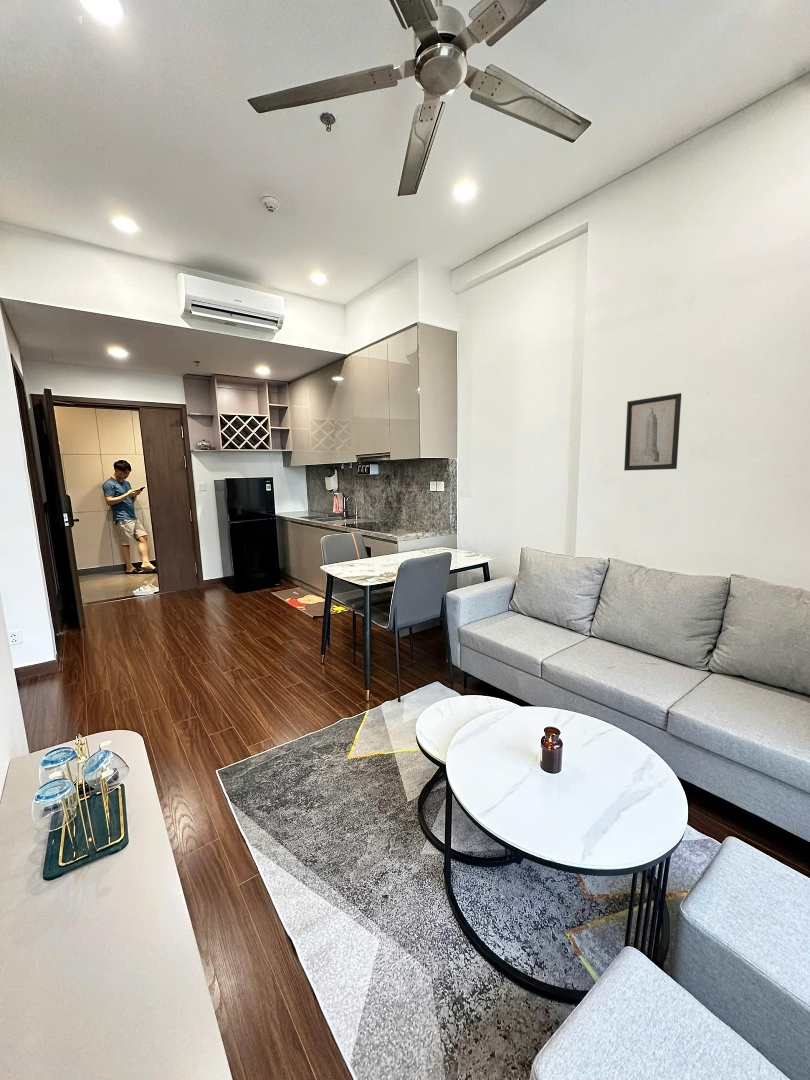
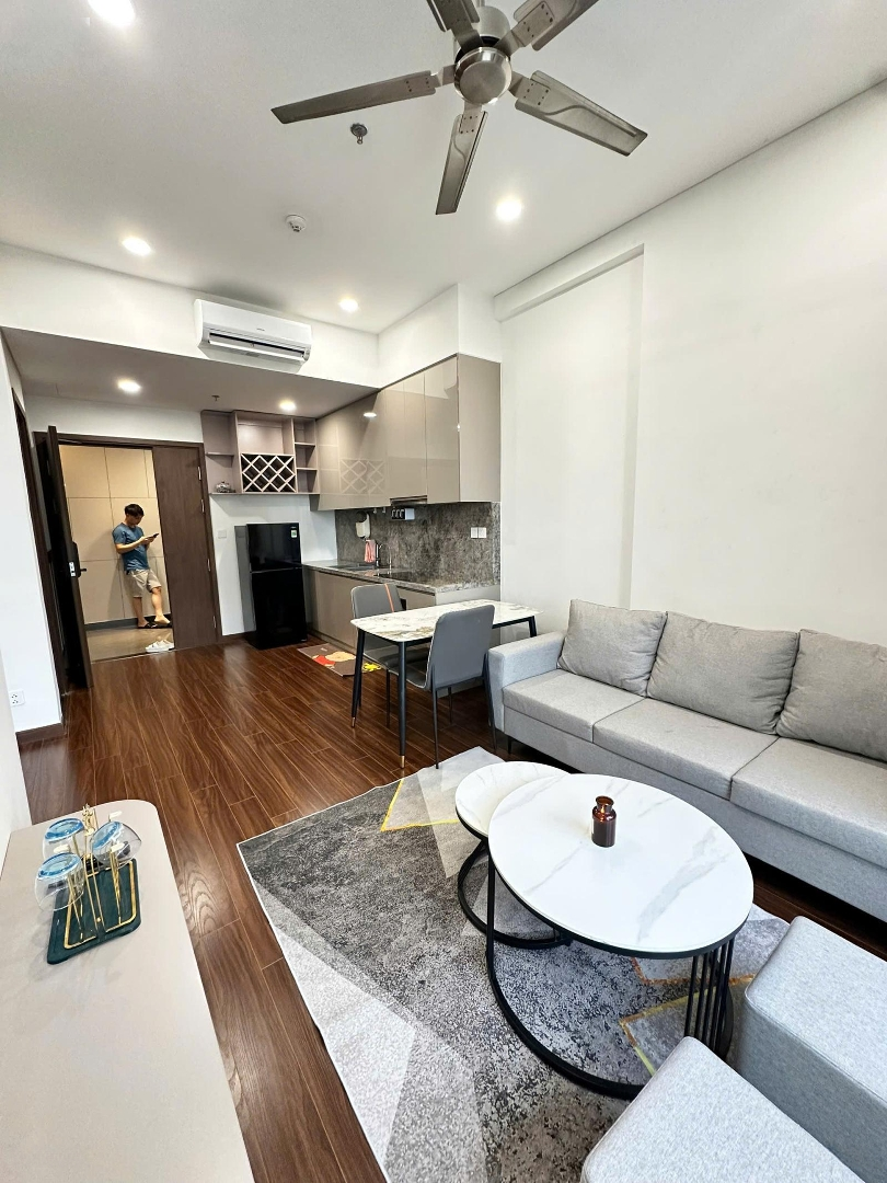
- wall art (651, 434)
